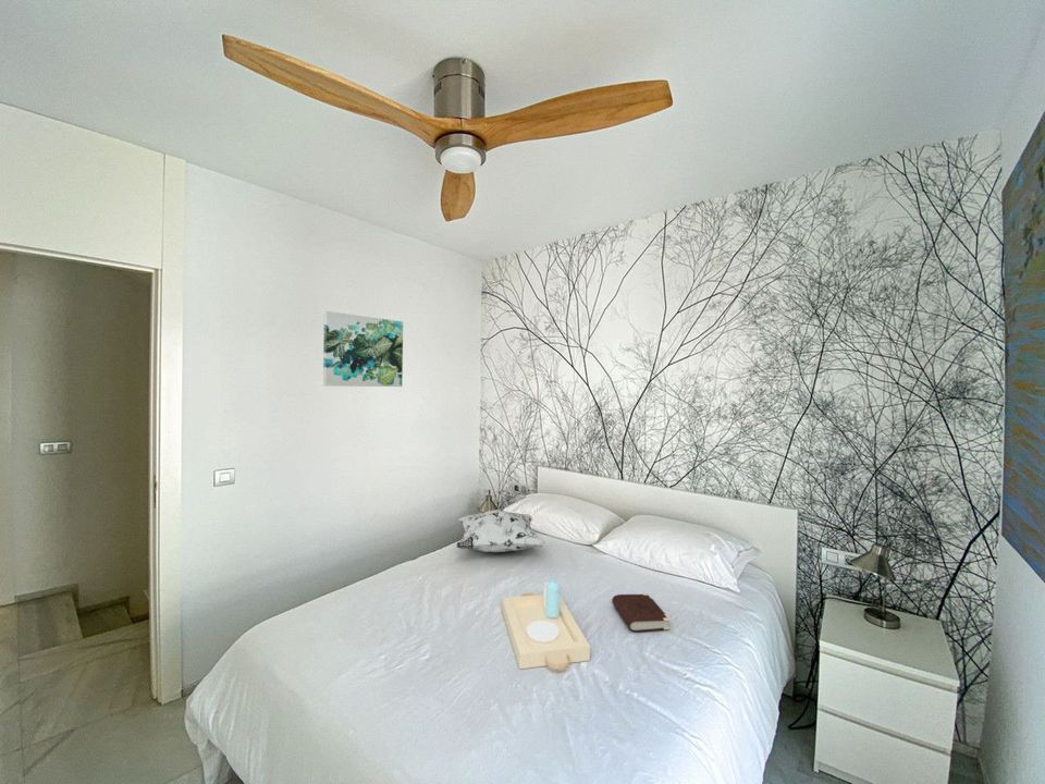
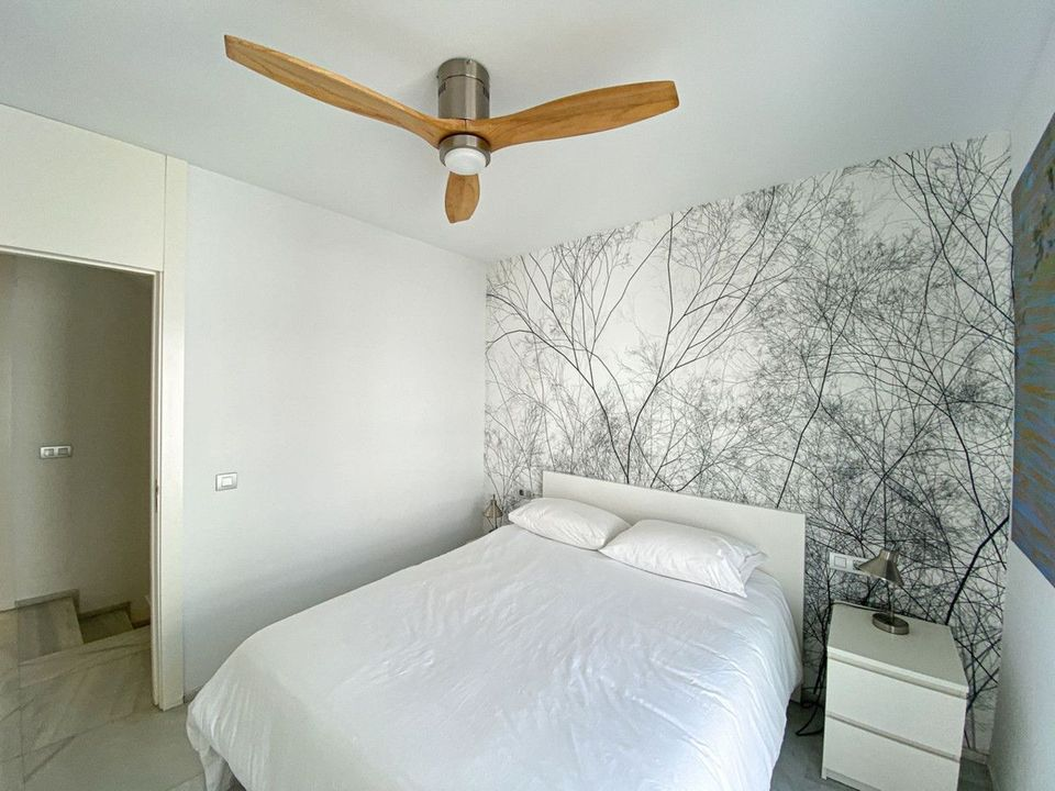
- book (639, 611)
- wall art (365, 352)
- decorative pillow (497, 530)
- serving tray (541, 609)
